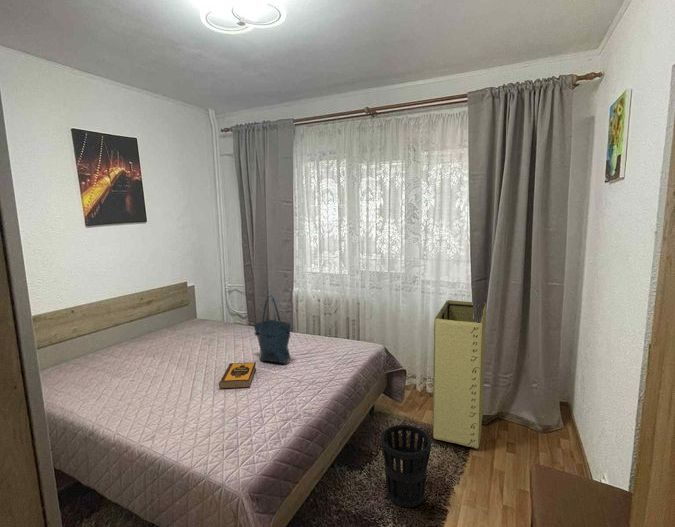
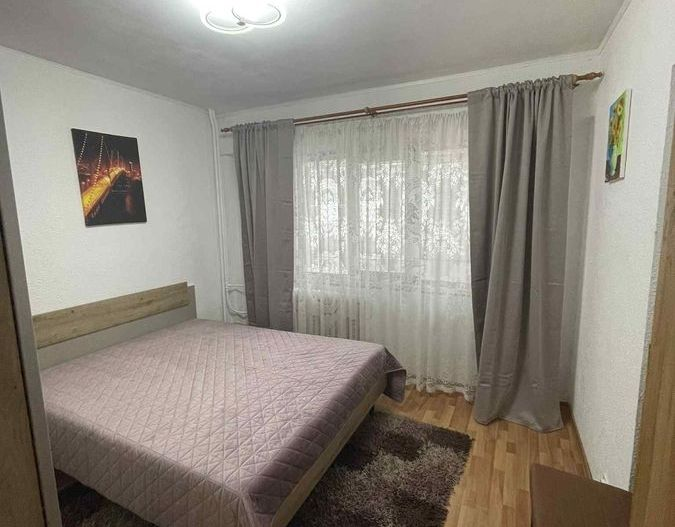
- hardback book (238, 374)
- wastebasket (405, 465)
- laundry hamper (460, 367)
- tote bag (271, 328)
